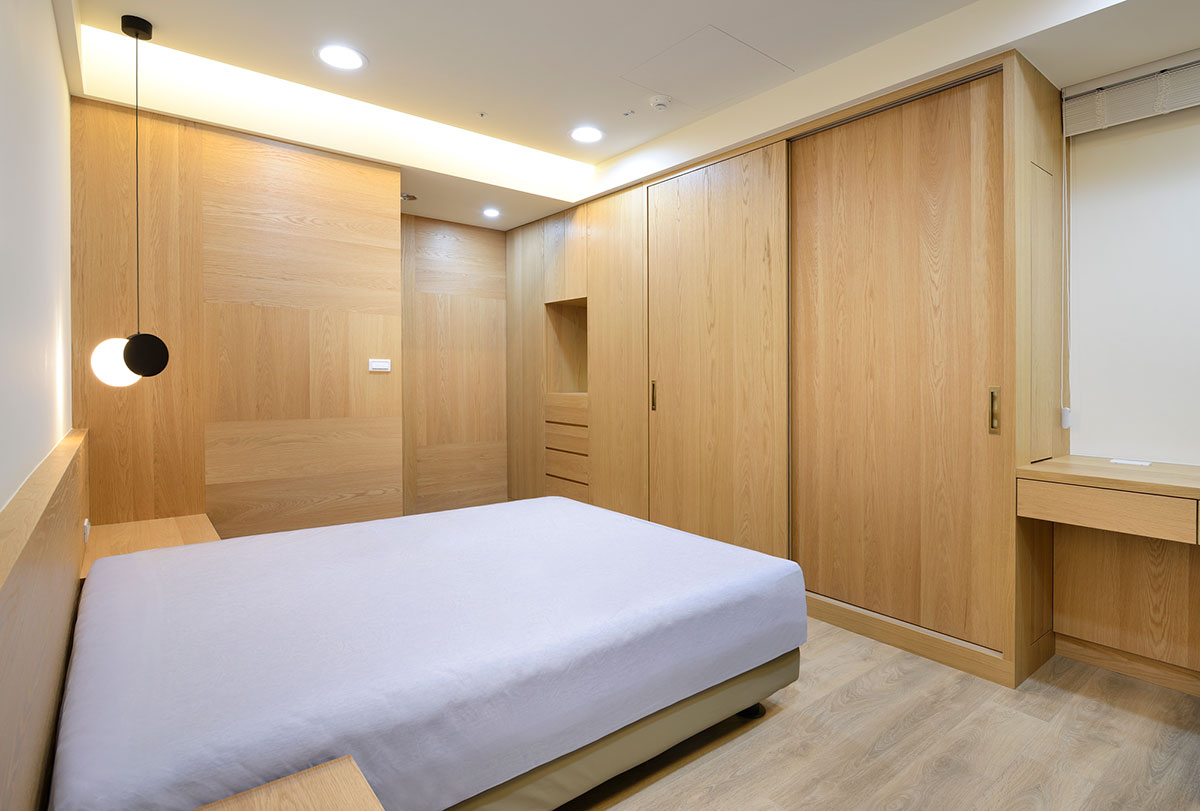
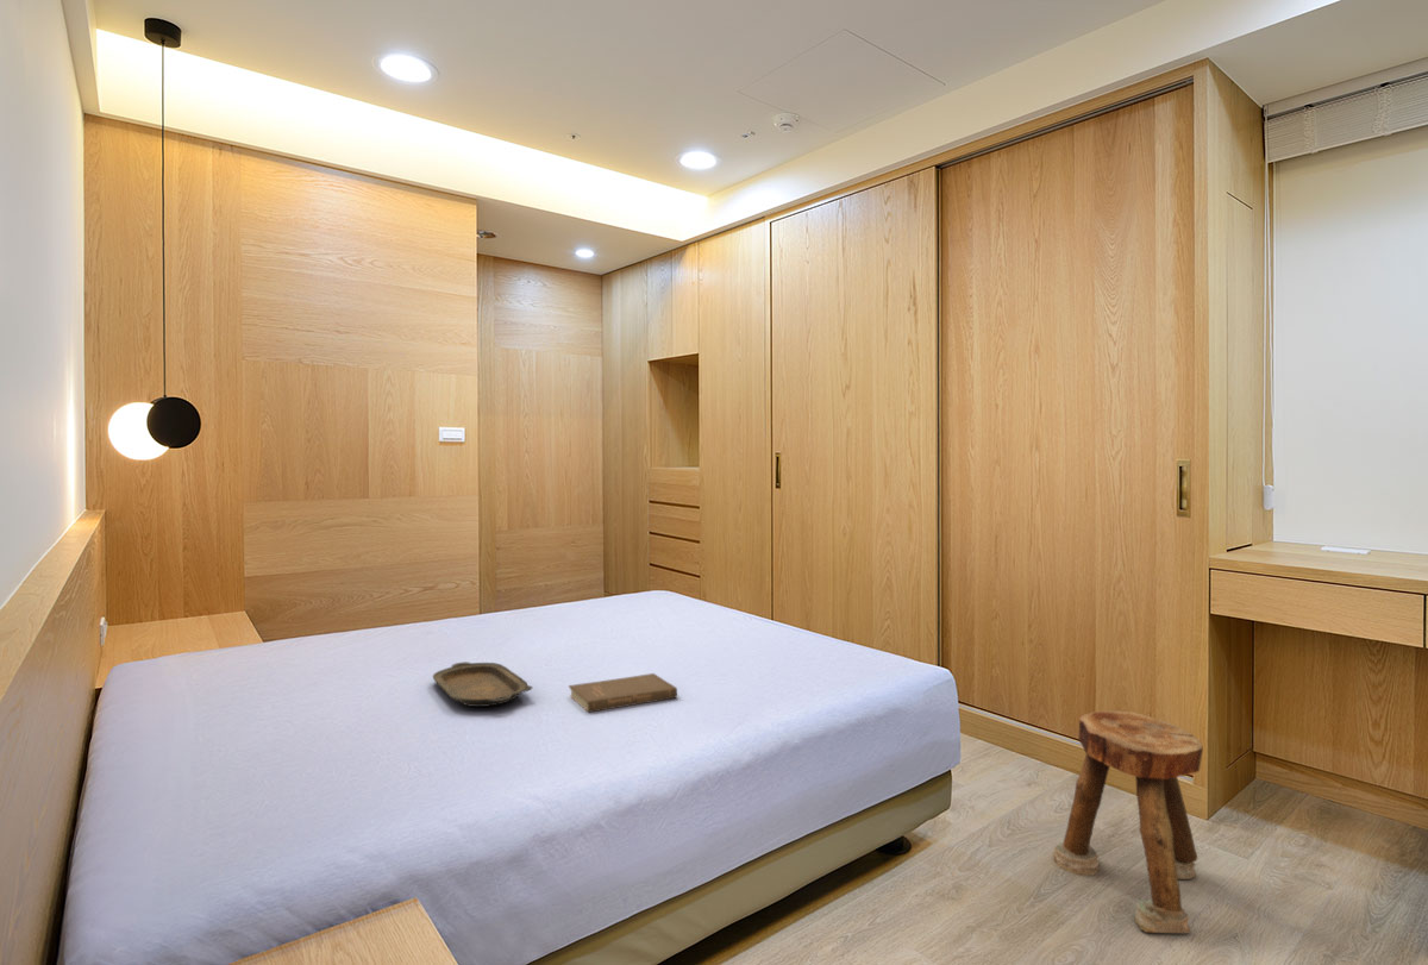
+ stool (1142, 807)
+ serving tray (478, 684)
+ book (622, 693)
